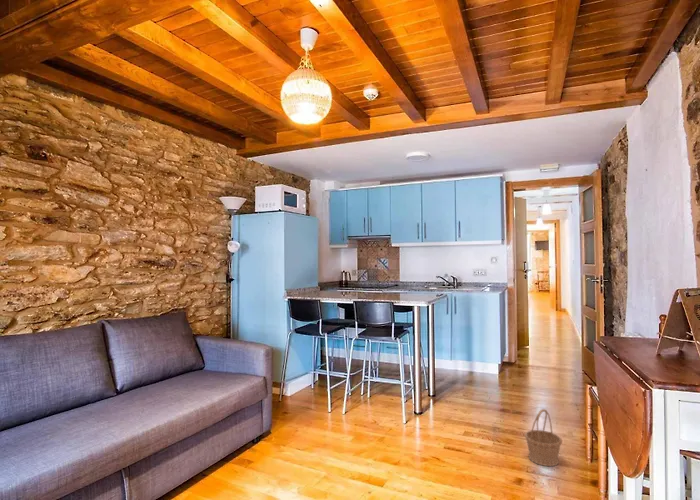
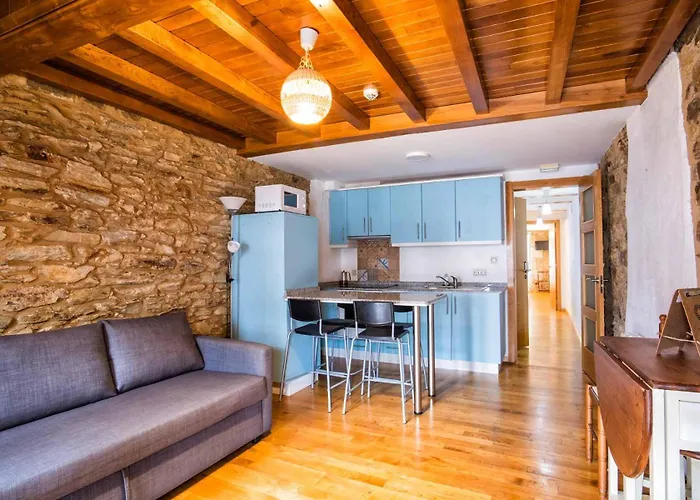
- basket (542, 434)
